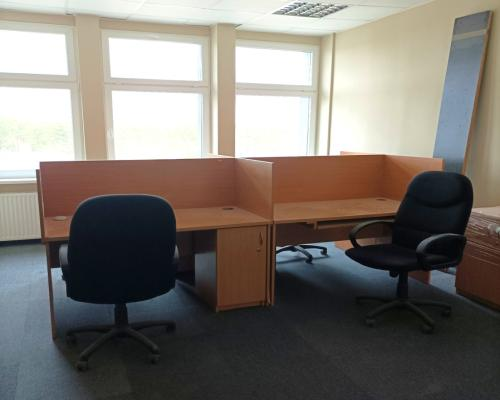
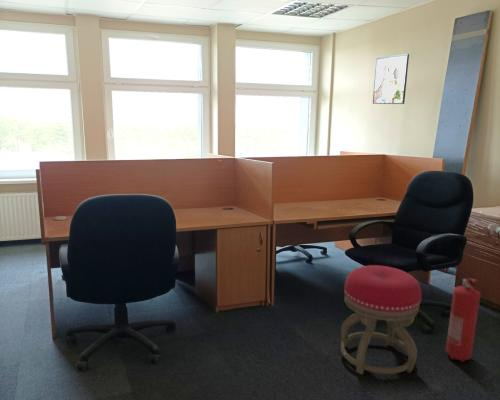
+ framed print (389, 80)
+ stool (379, 317)
+ fire extinguisher (463, 316)
